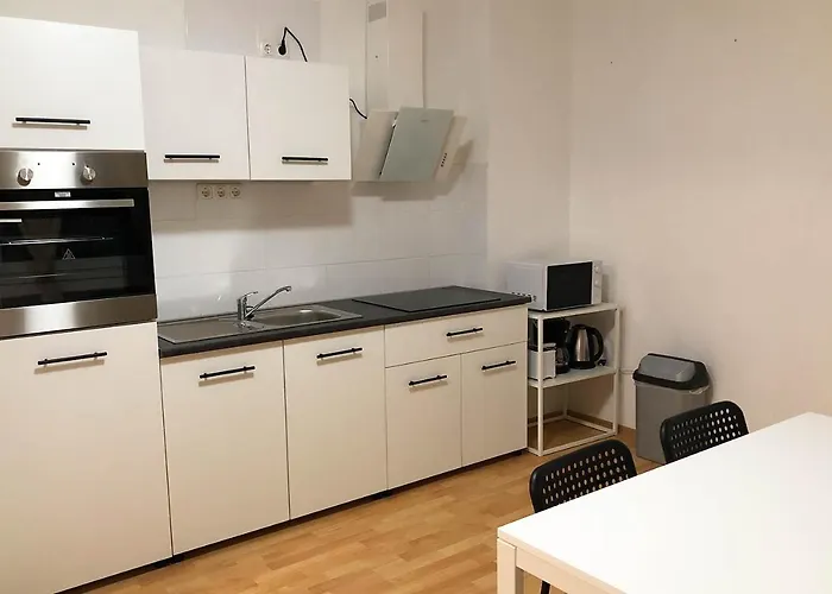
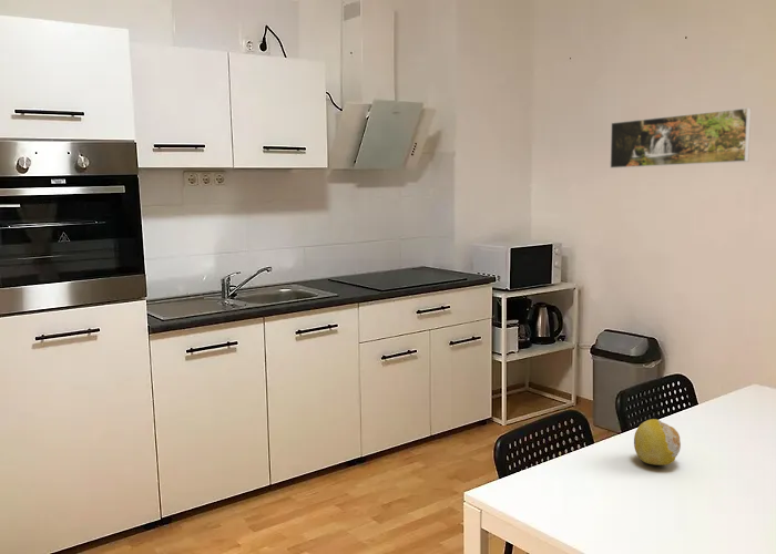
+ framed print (674, 141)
+ fruit (657, 442)
